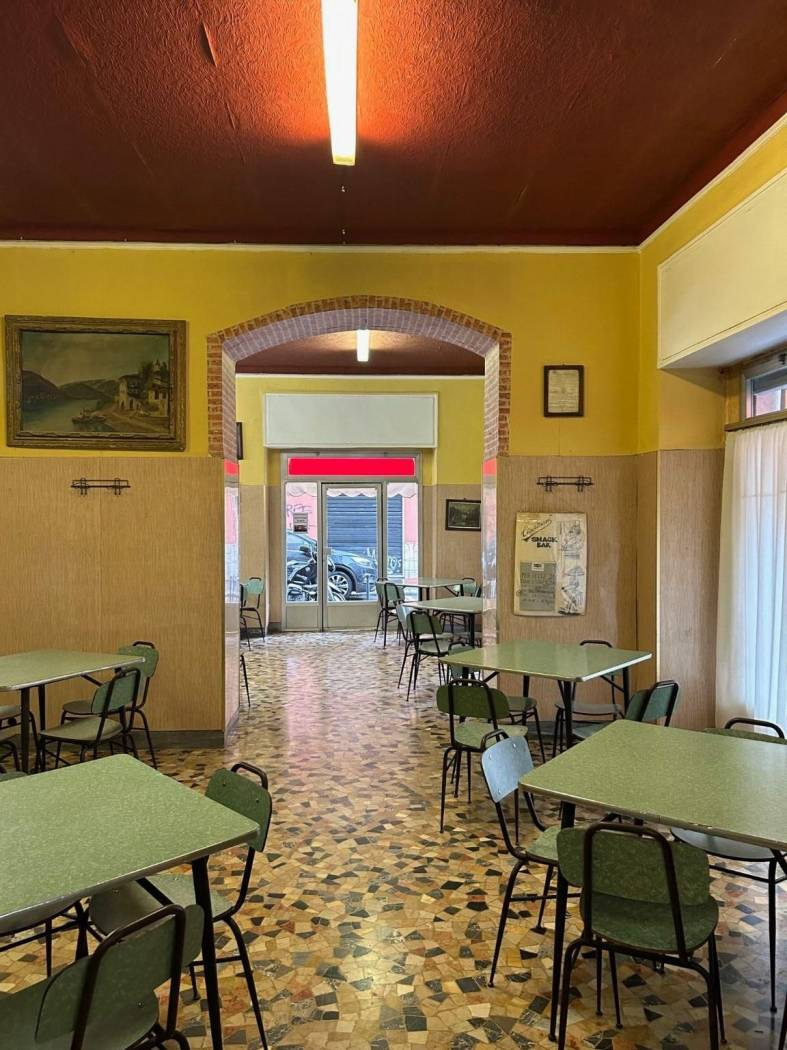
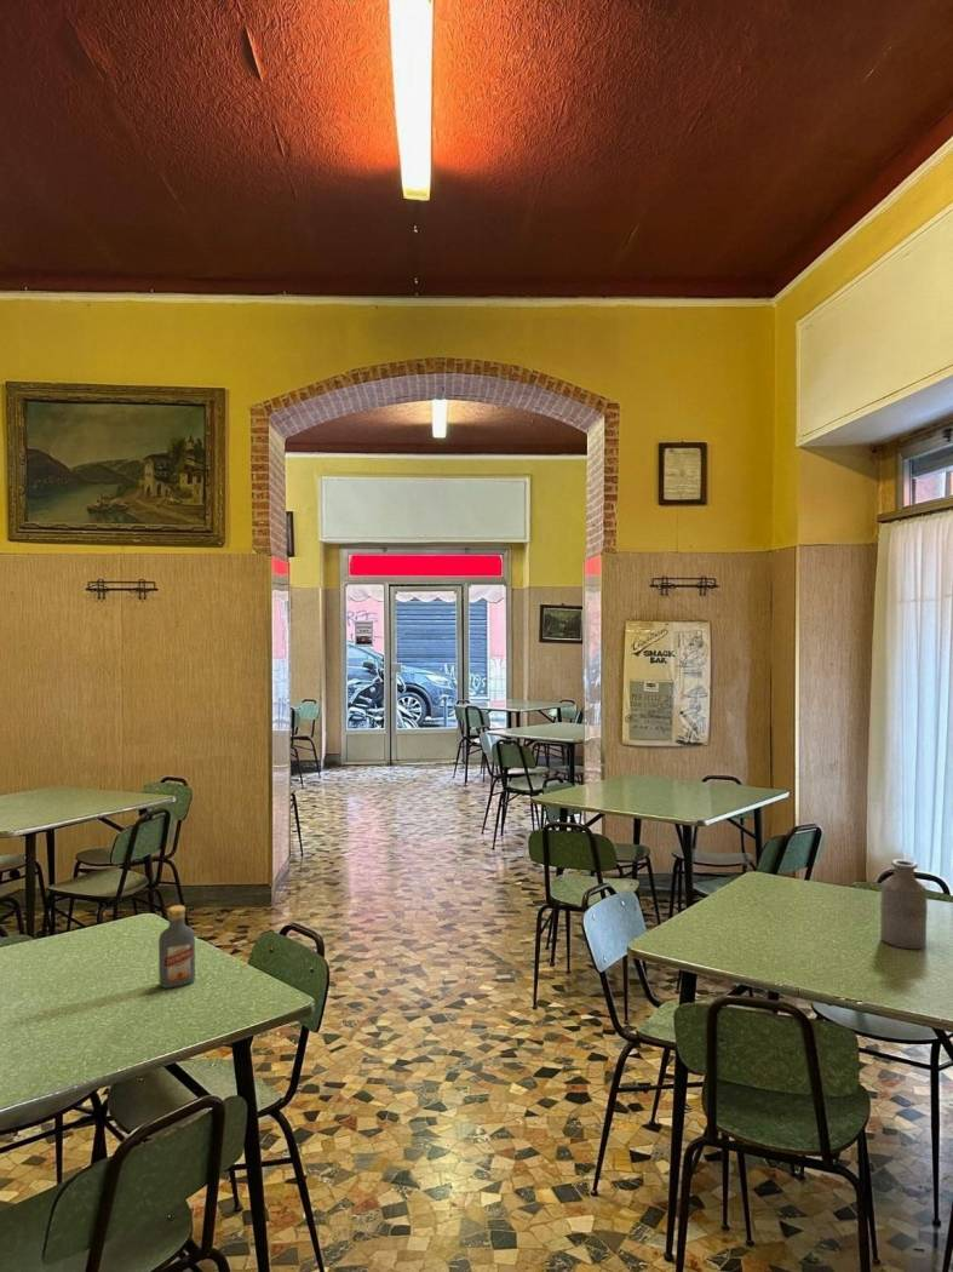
+ vodka (177, 945)
+ bottle (903, 901)
